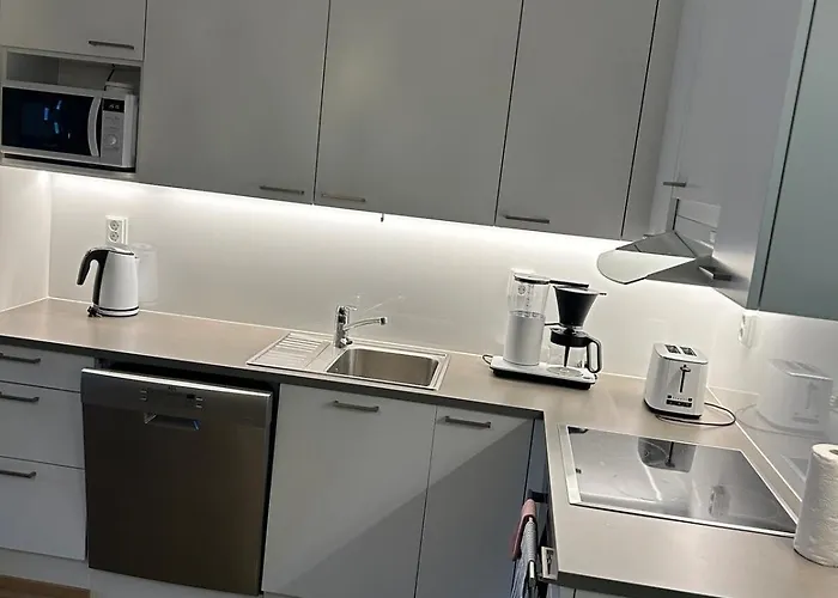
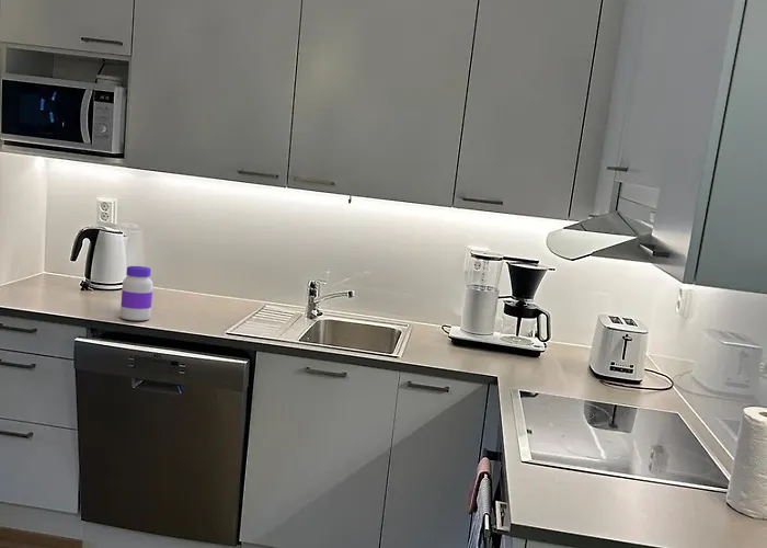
+ jar (137, 293)
